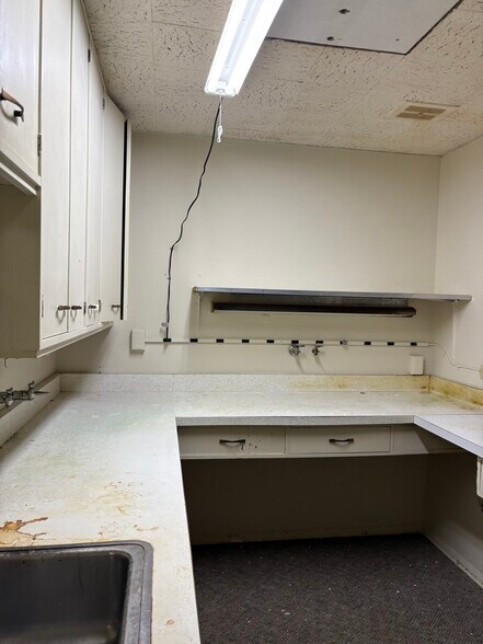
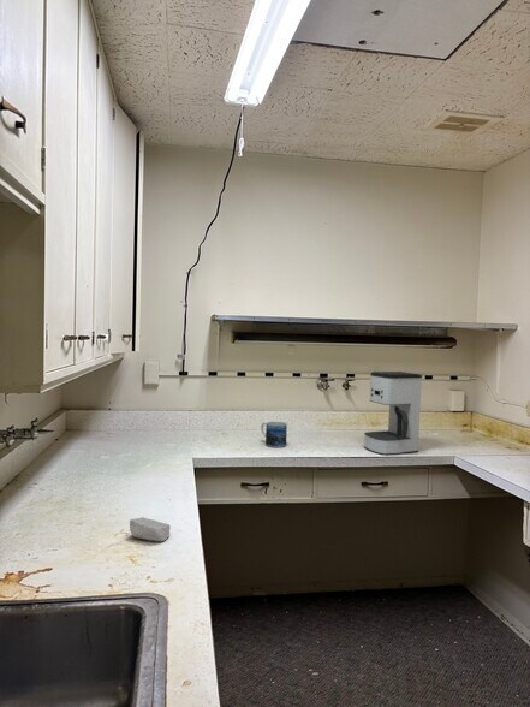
+ soap bar (149, 528)
+ mug (272, 433)
+ coffee maker (392, 411)
